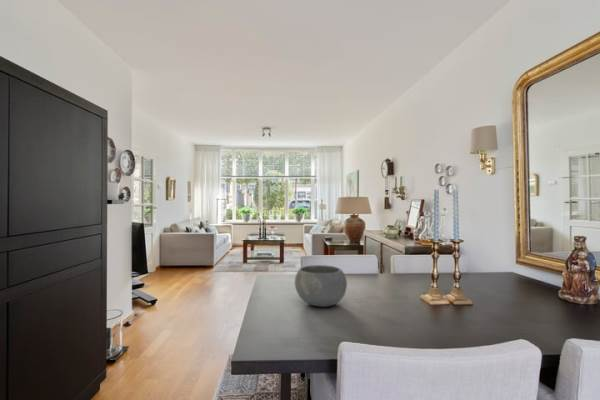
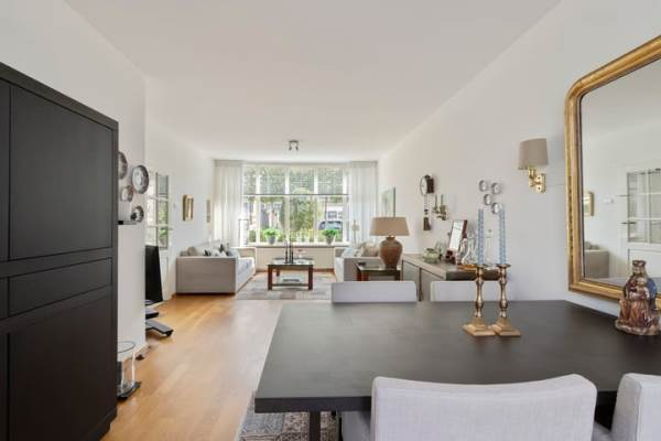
- bowl (320, 286)
